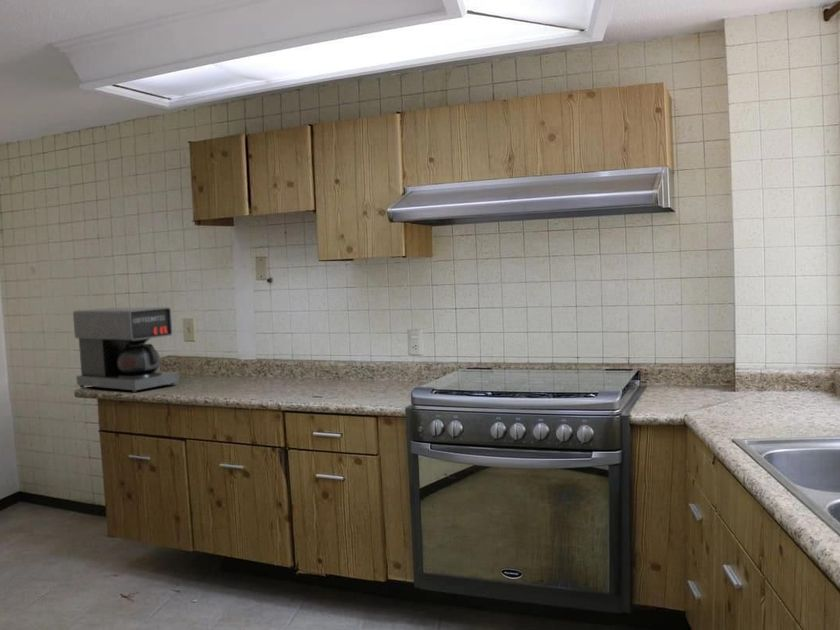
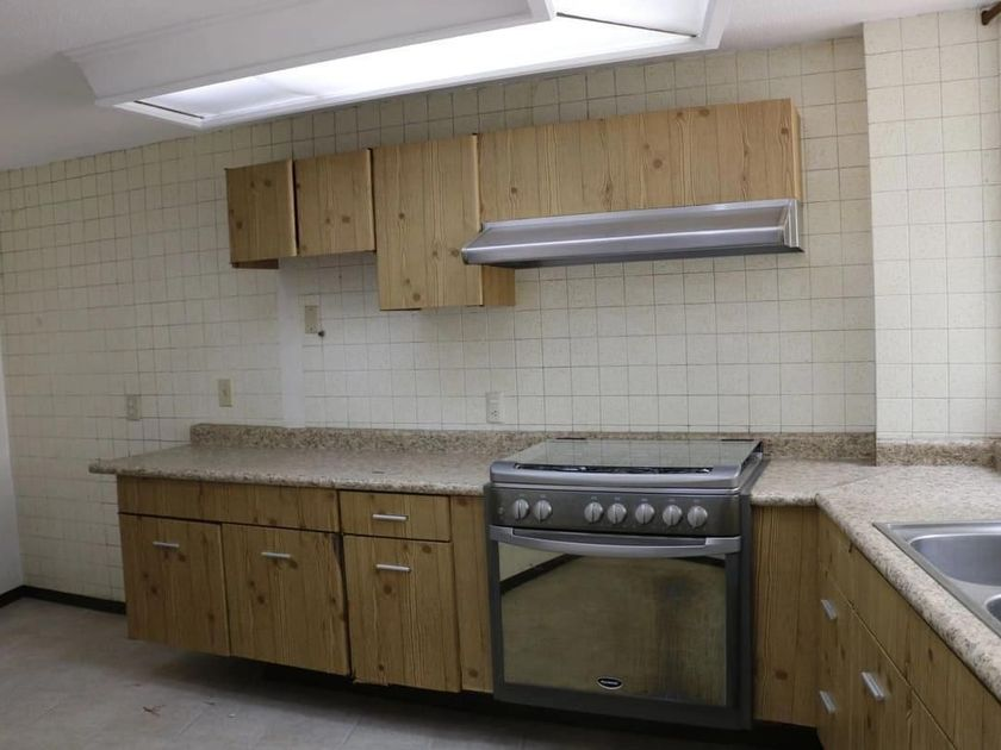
- coffee maker (124, 347)
